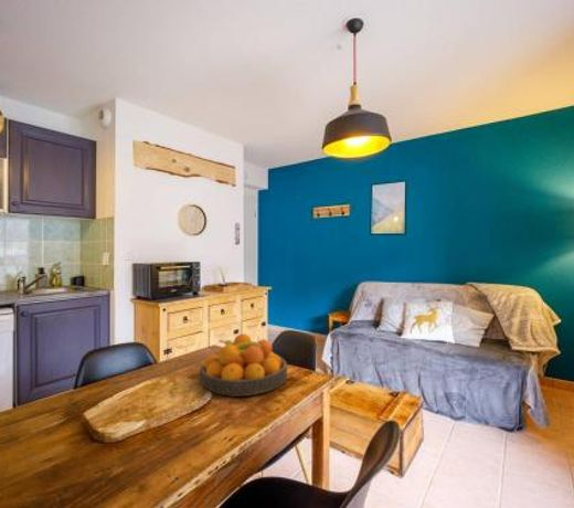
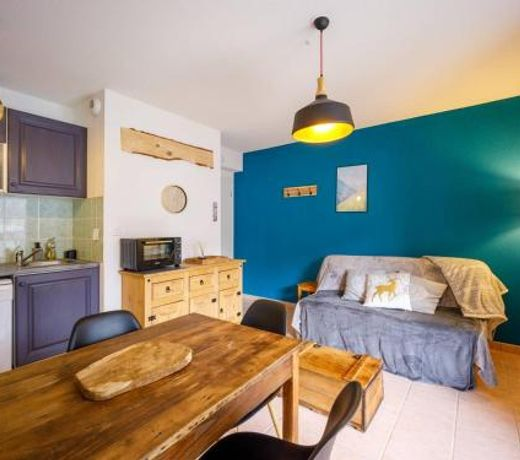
- fruit bowl (244, 358)
